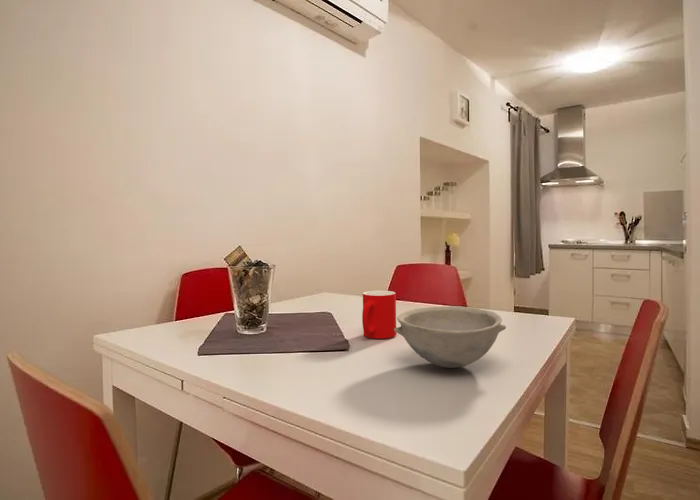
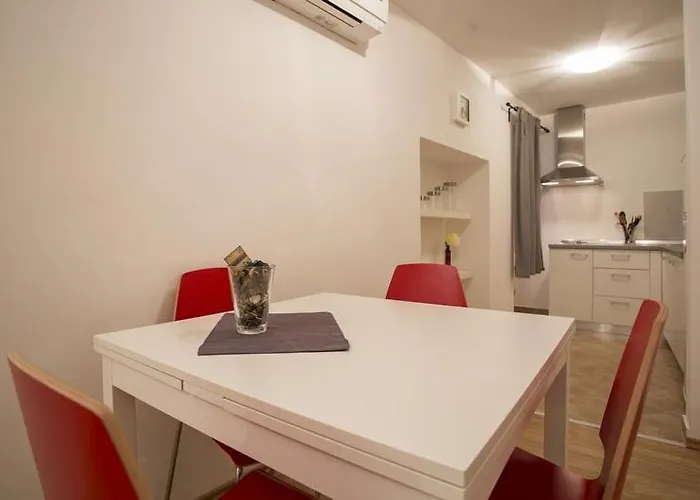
- cup (376, 315)
- bowl (449, 340)
